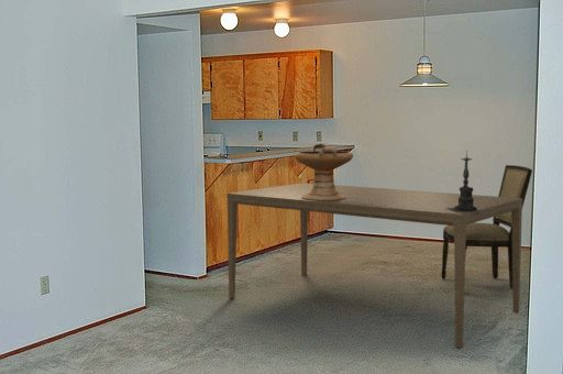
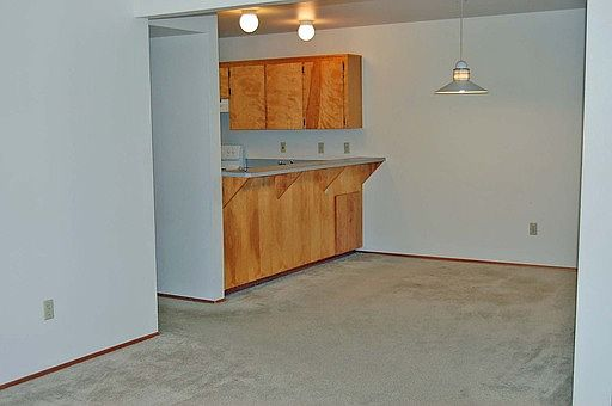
- dining chair (484, 226)
- decorative bowl (323, 170)
- dining table (367, 217)
- candle holder (465, 179)
